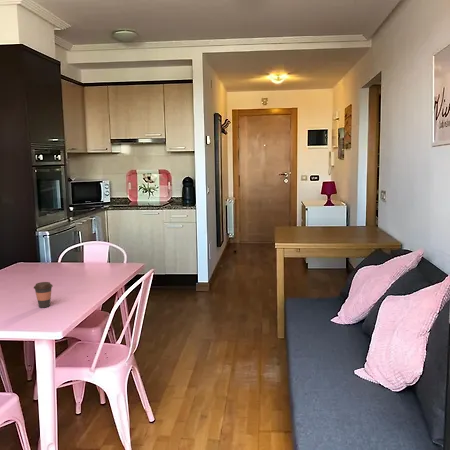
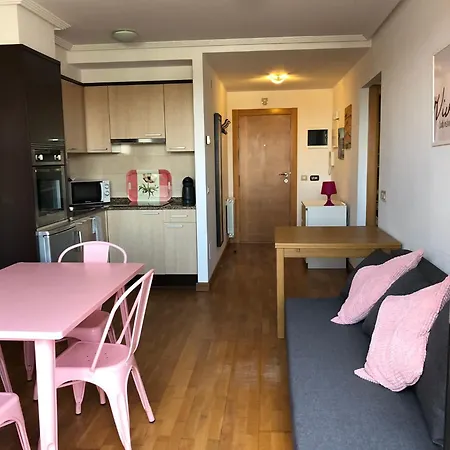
- coffee cup (43, 294)
